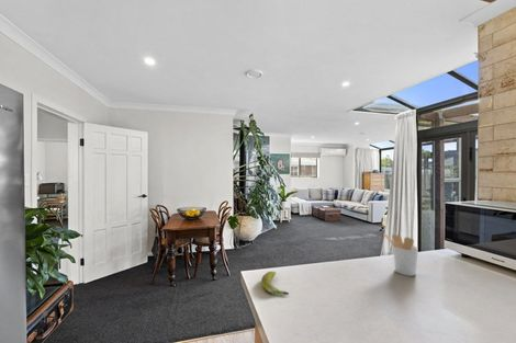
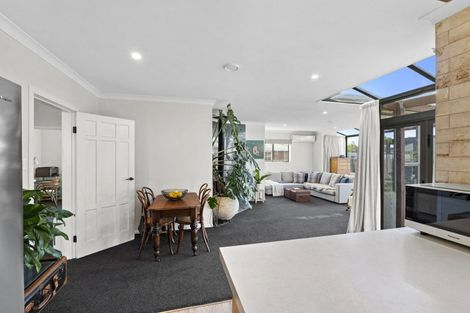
- banana (270, 283)
- utensil holder (399, 252)
